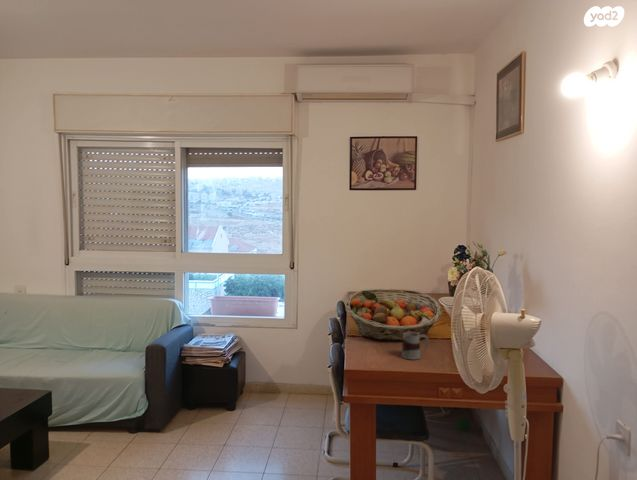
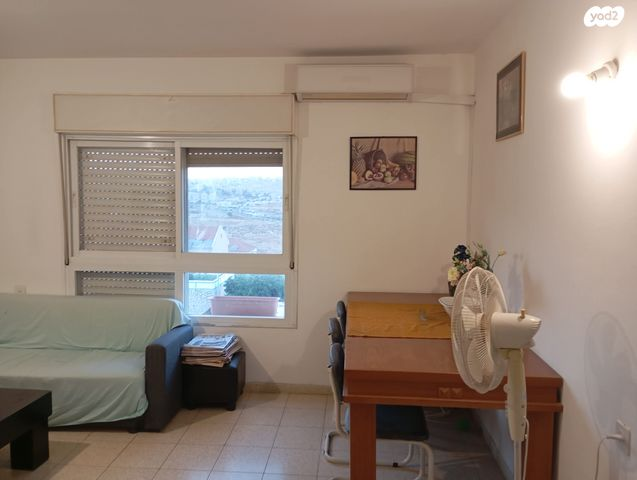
- mug (414, 345)
- fruit basket (392, 313)
